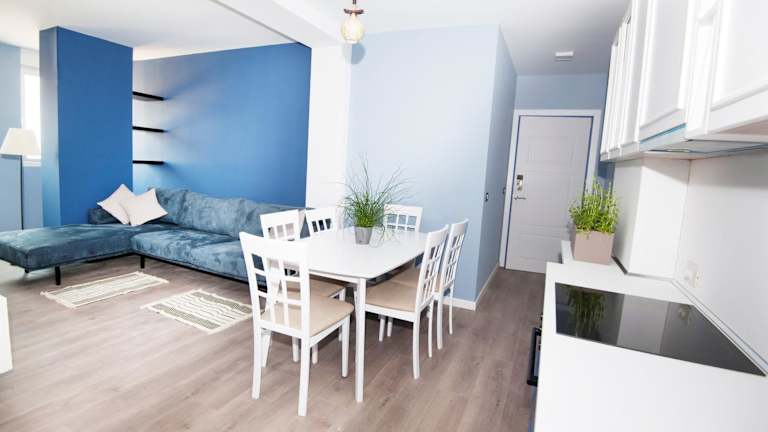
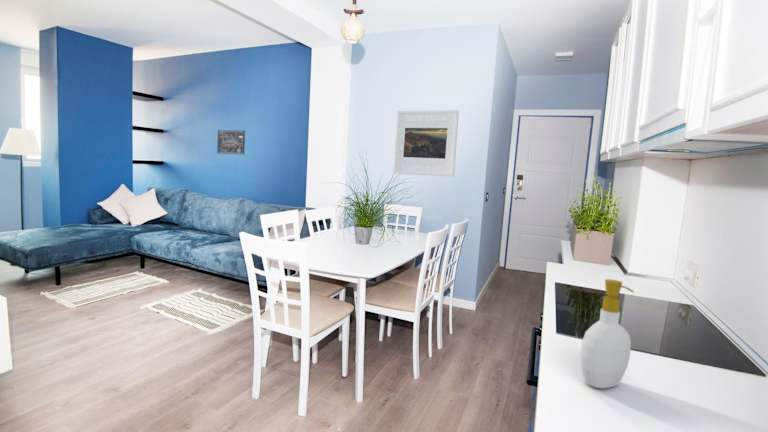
+ soap bottle (609, 333)
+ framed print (425, 143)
+ wall art (230, 142)
